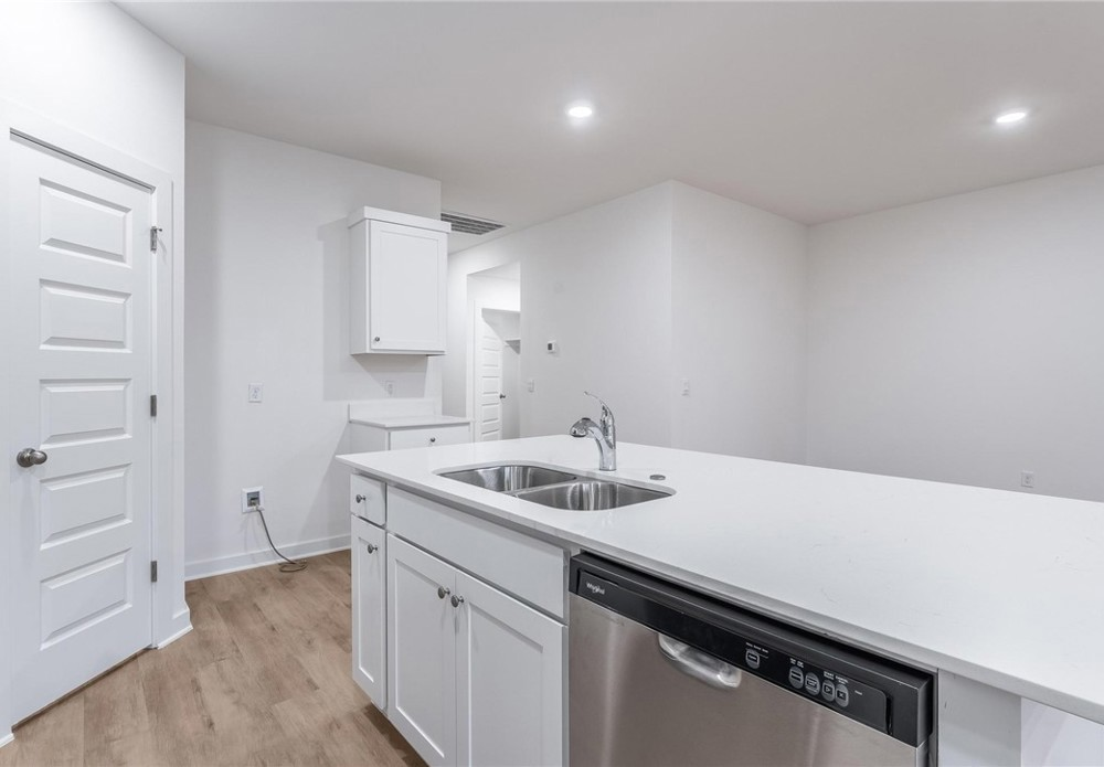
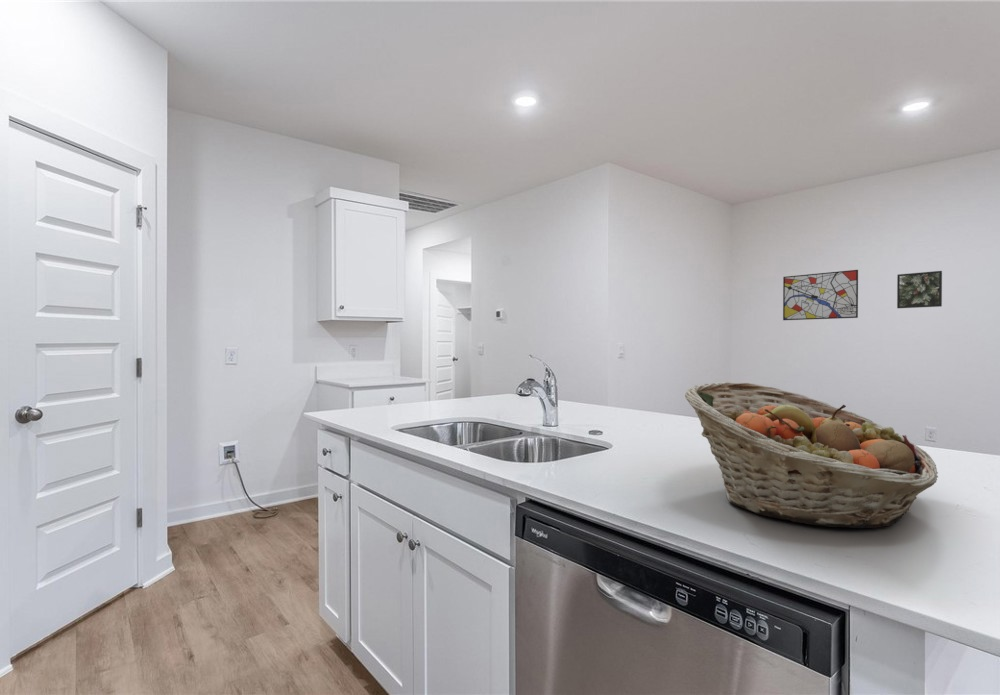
+ wall art (818, 296)
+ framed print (919, 290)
+ fruit basket (801, 442)
